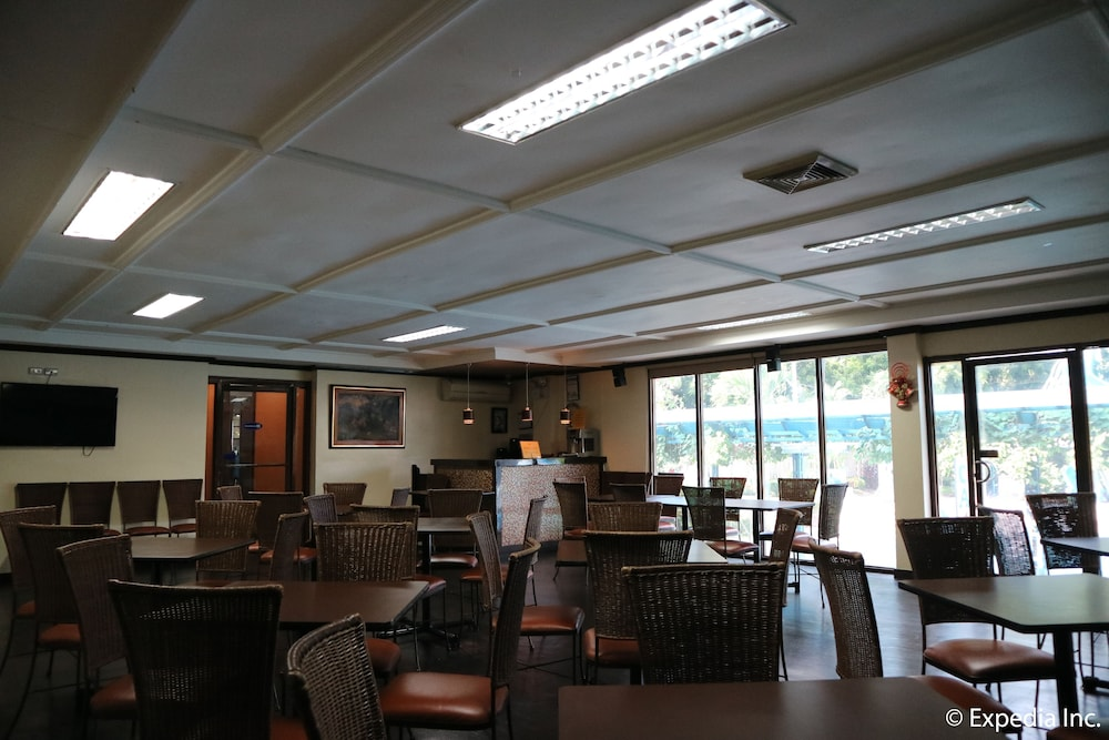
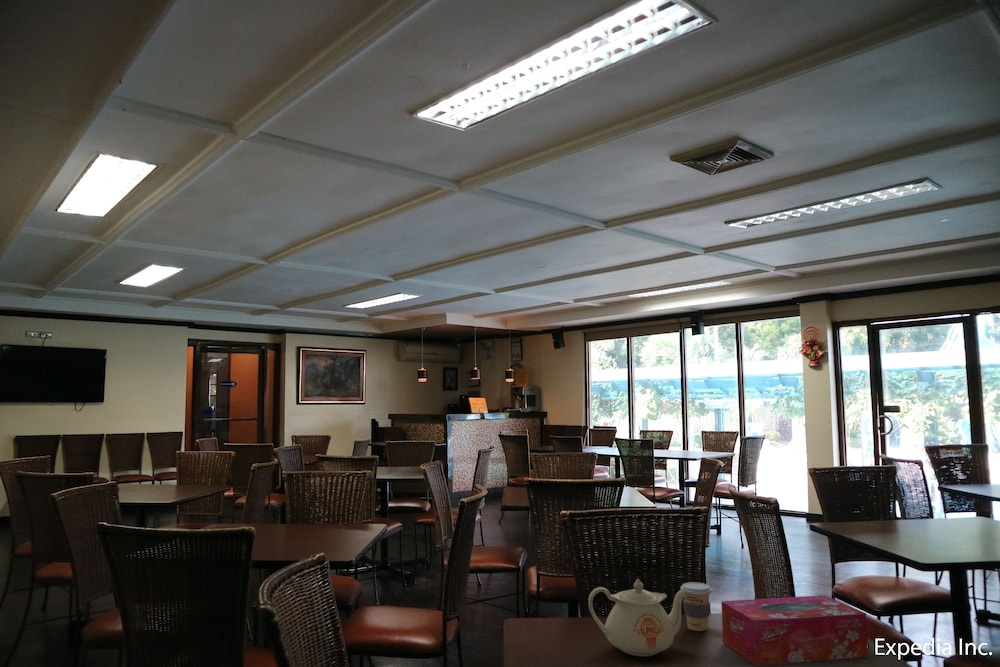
+ teapot (638, 614)
+ tissue box (792, 628)
+ coffee cup (696, 606)
